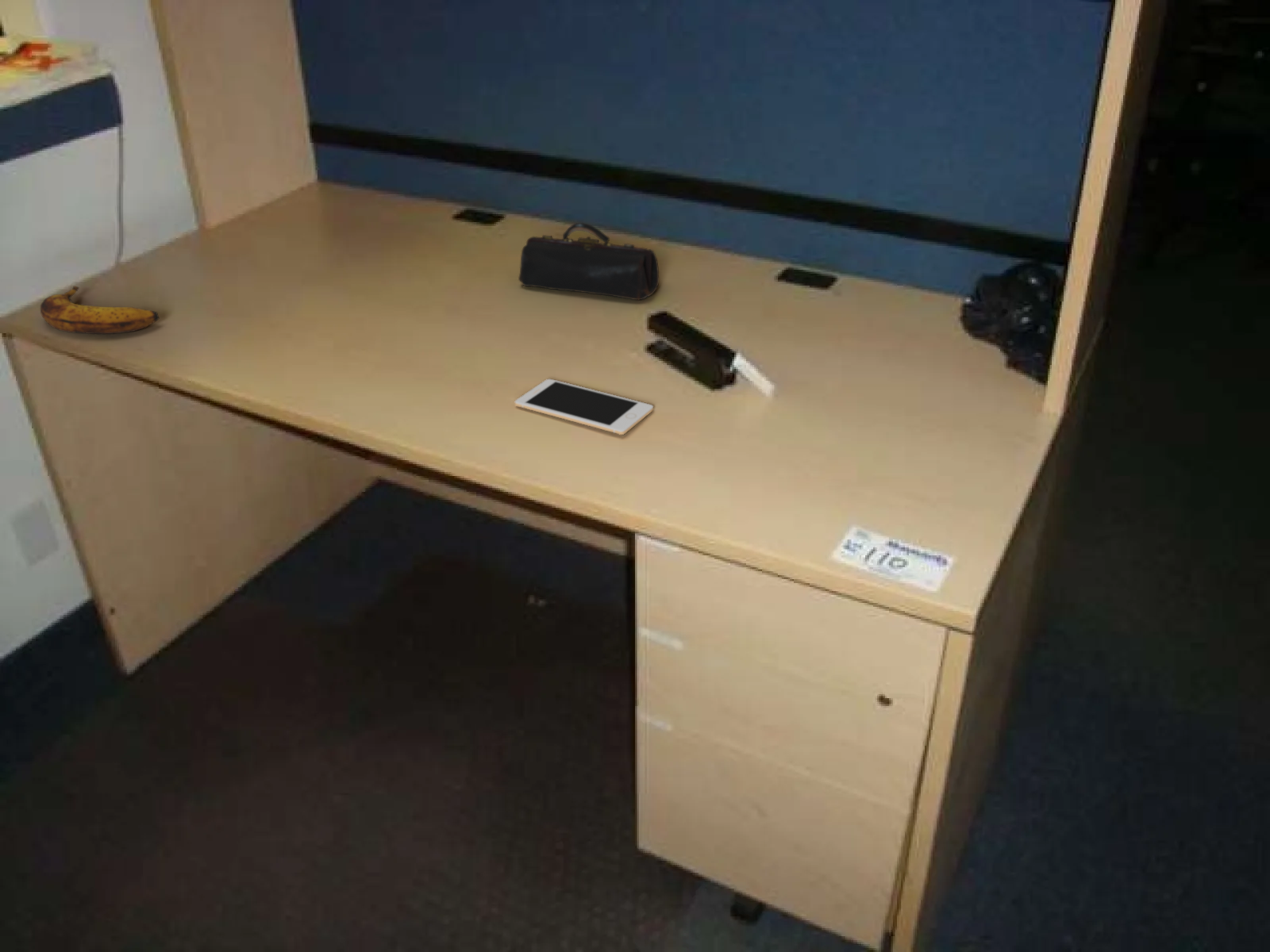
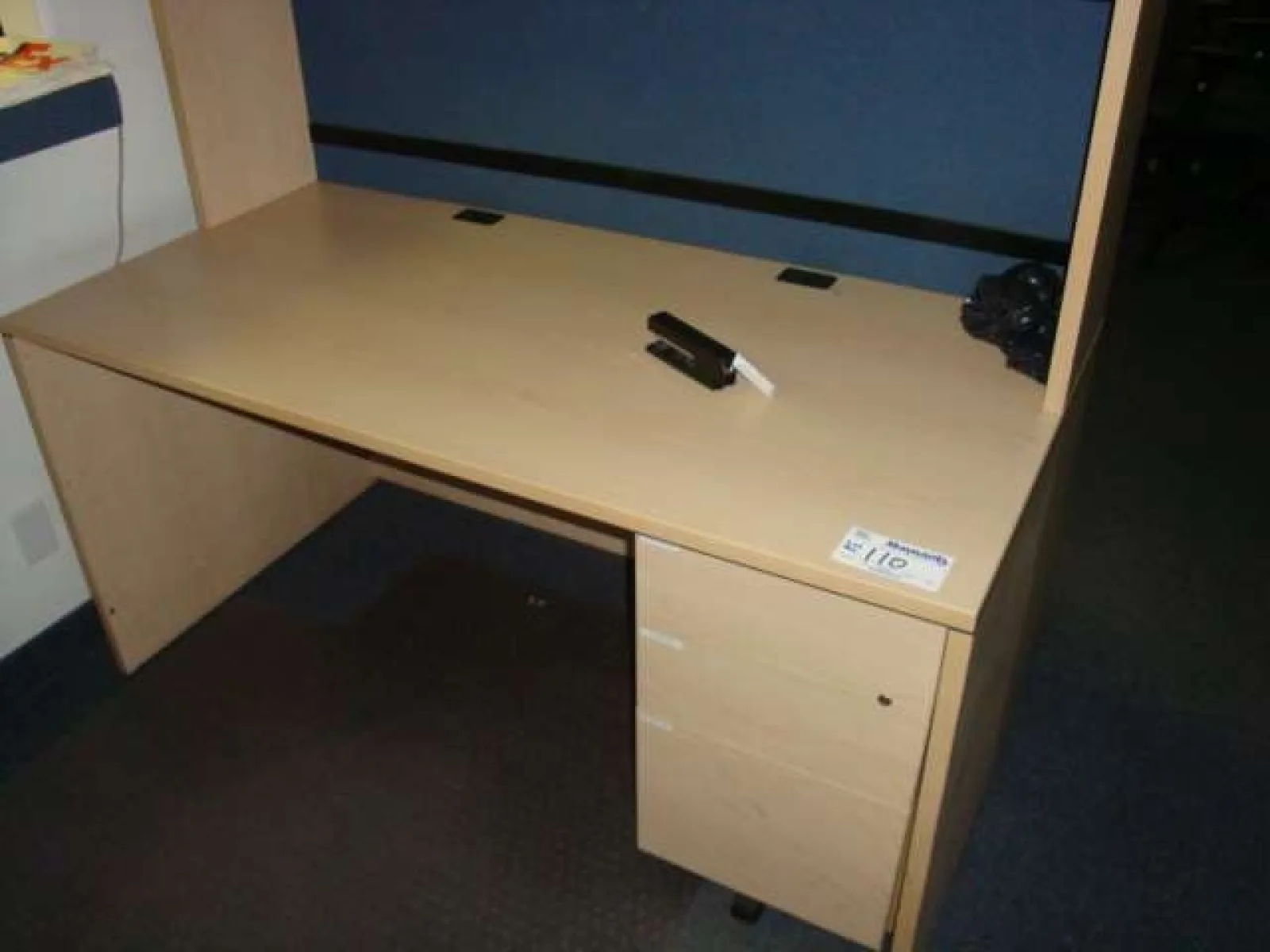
- banana (94, 309)
- pencil case (588, 255)
- cell phone (583, 405)
